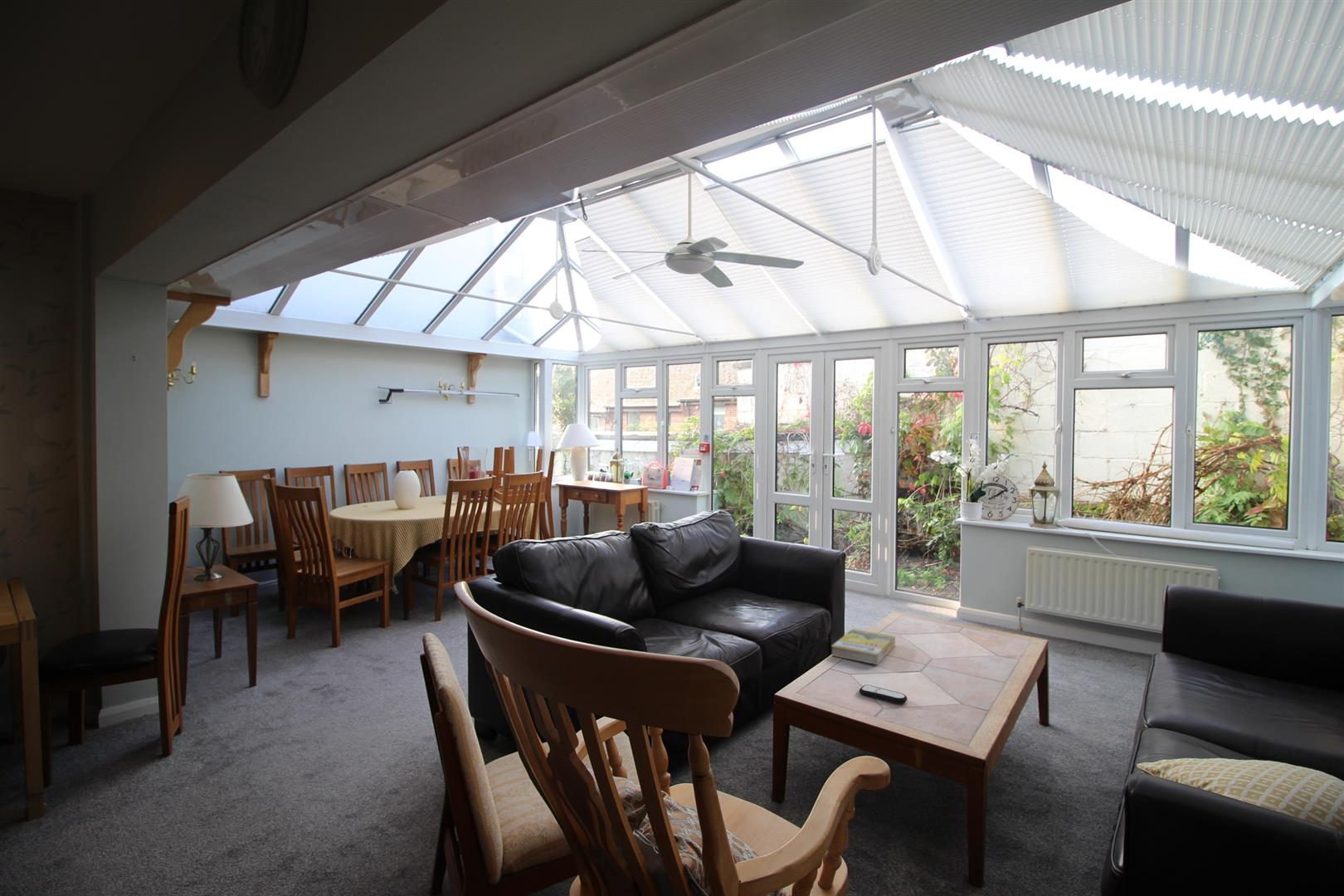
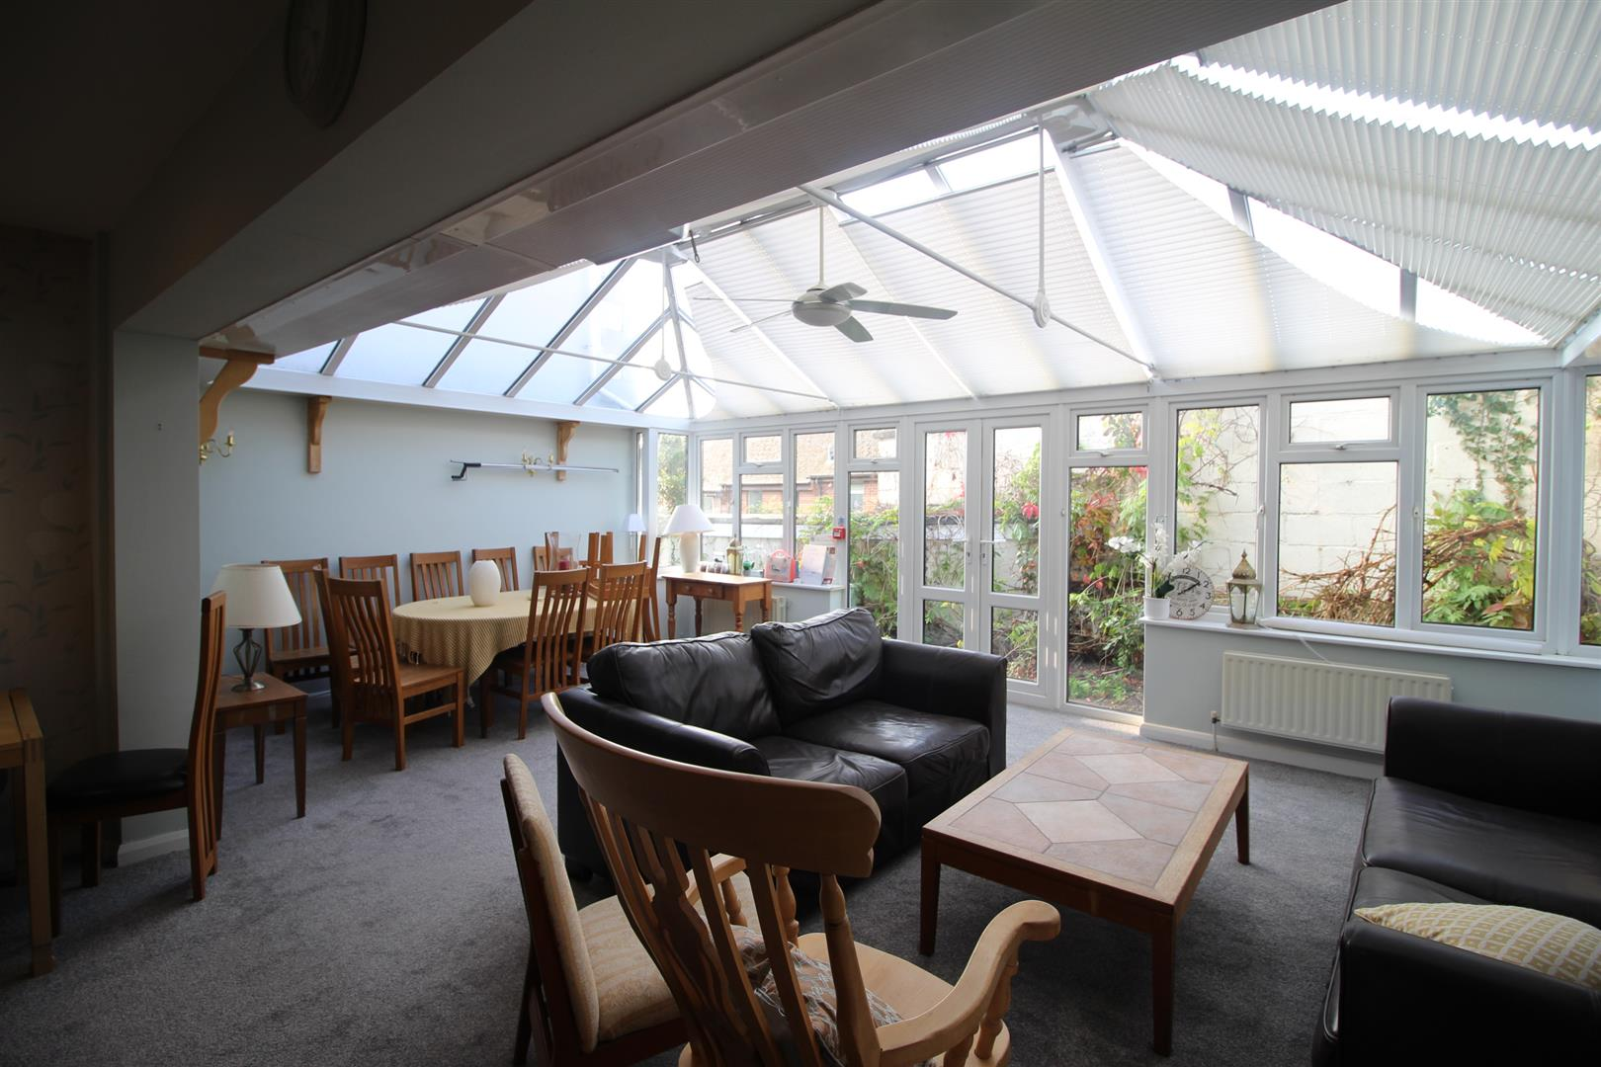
- book (864, 645)
- remote control (883, 694)
